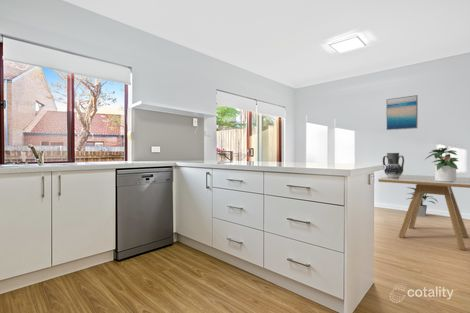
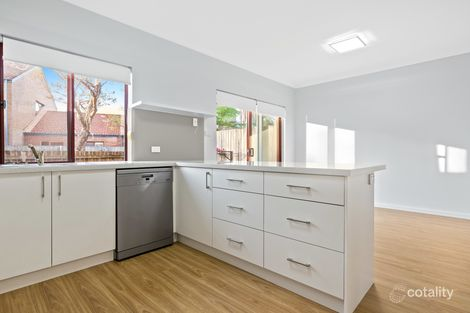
- dining table (447, 206)
- wall art (401, 113)
- potted plant (443, 164)
- ceramic jug (393, 165)
- indoor plant (422, 196)
